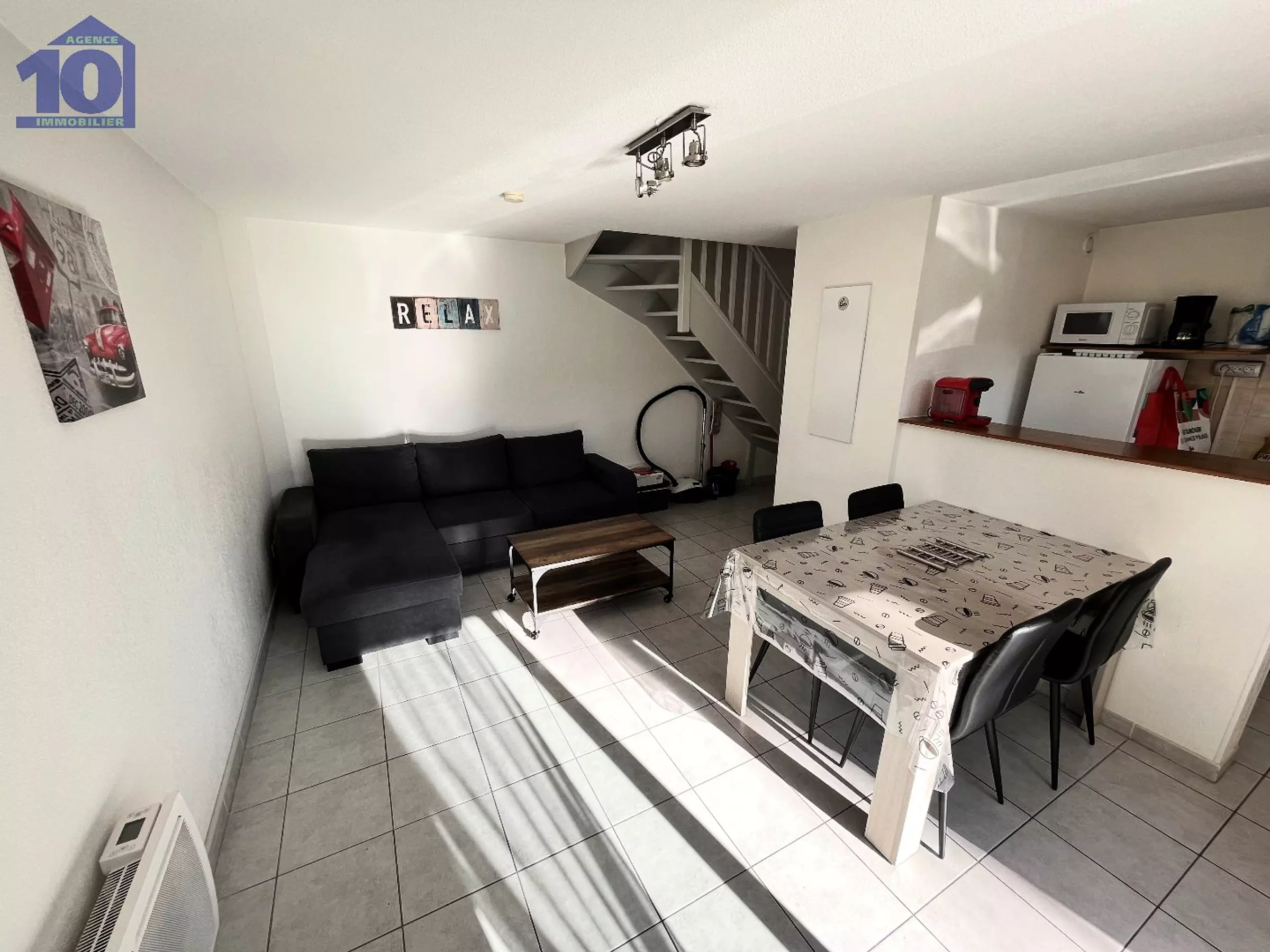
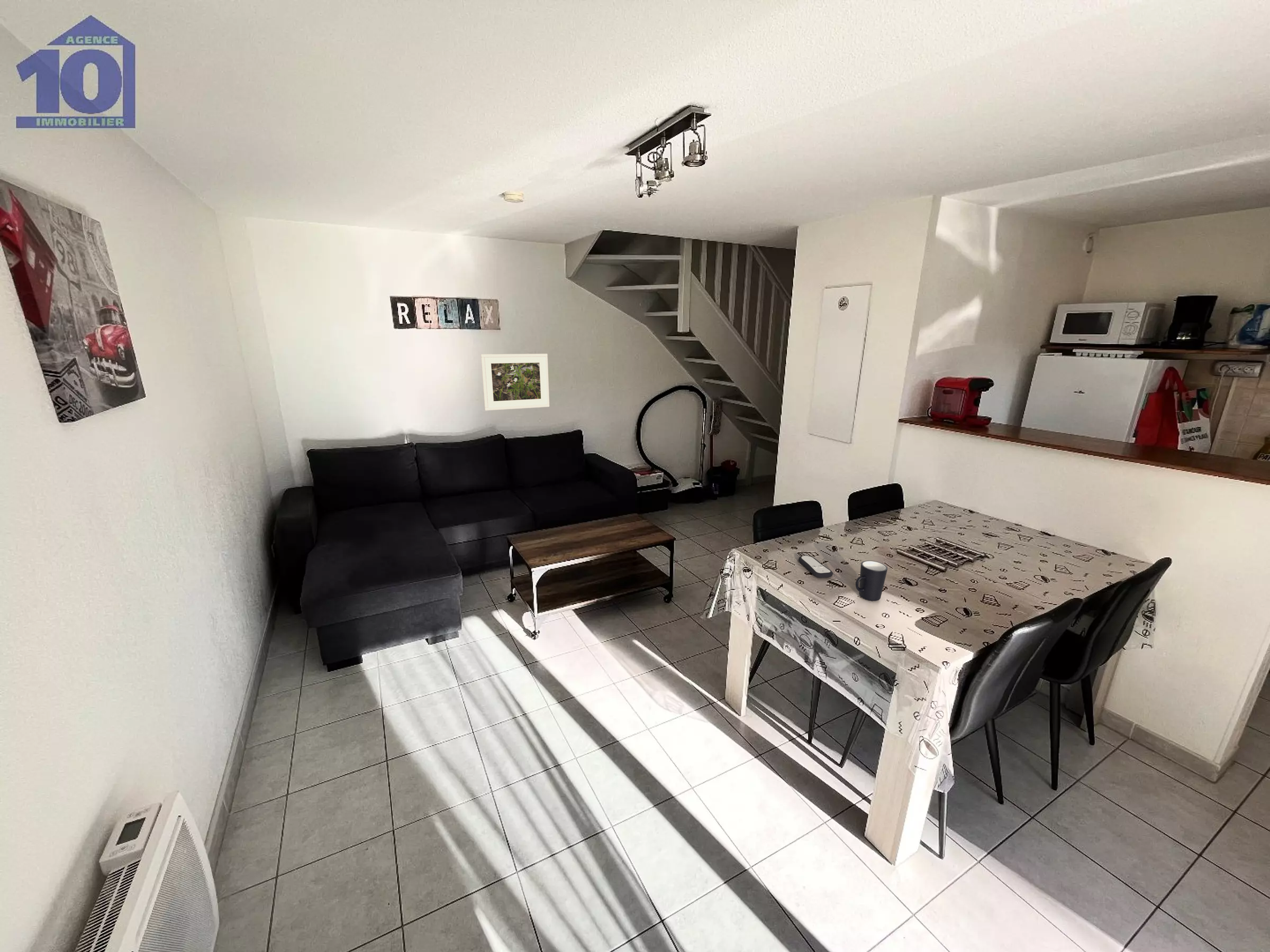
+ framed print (516, 381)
+ remote control (814, 566)
+ mug (868, 582)
